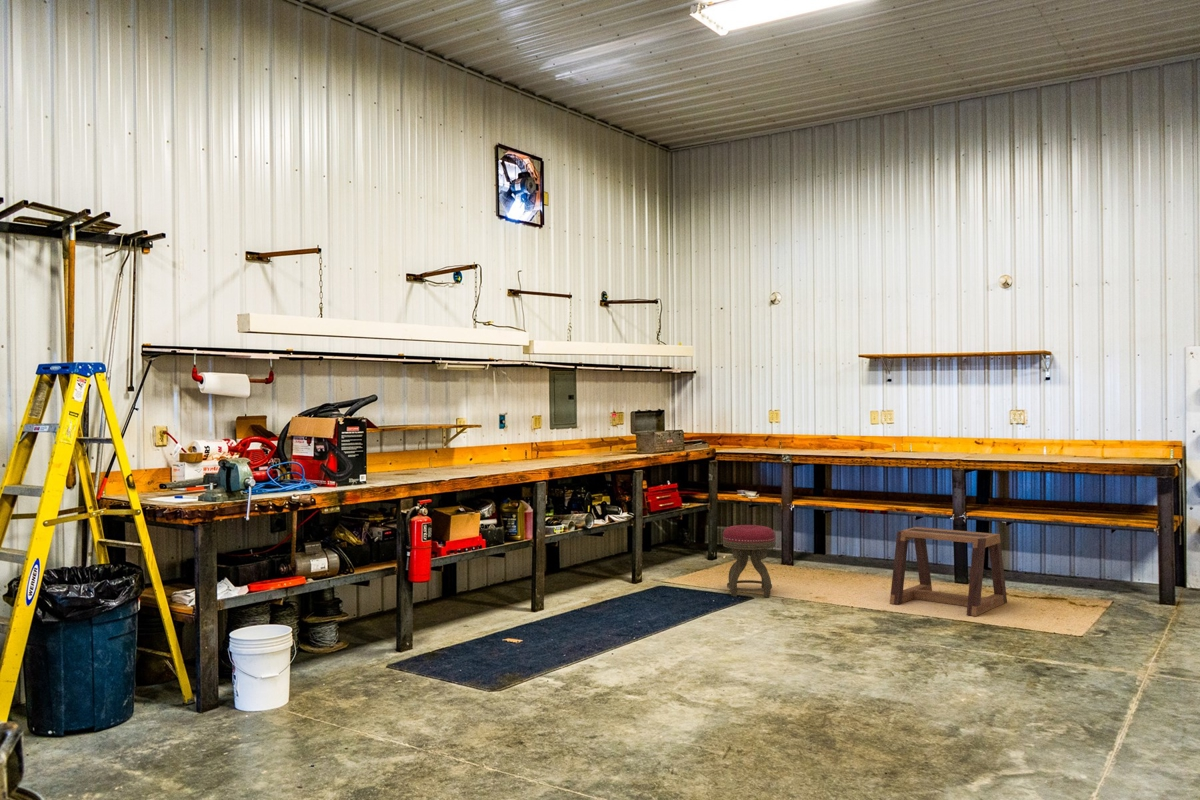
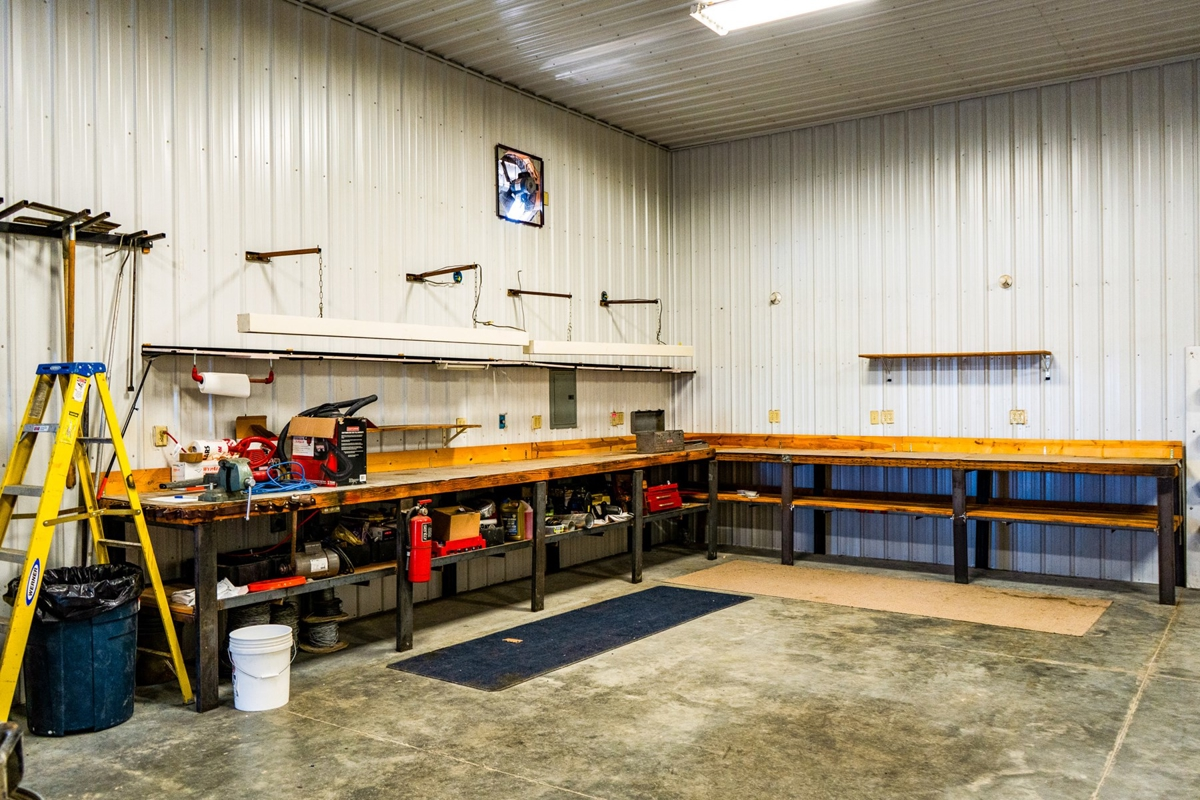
- stool (929, 569)
- stool (747, 559)
